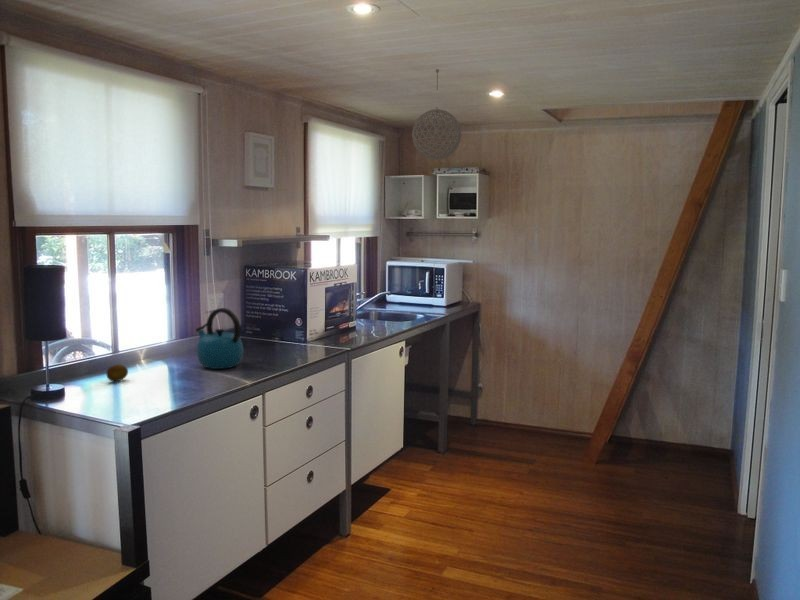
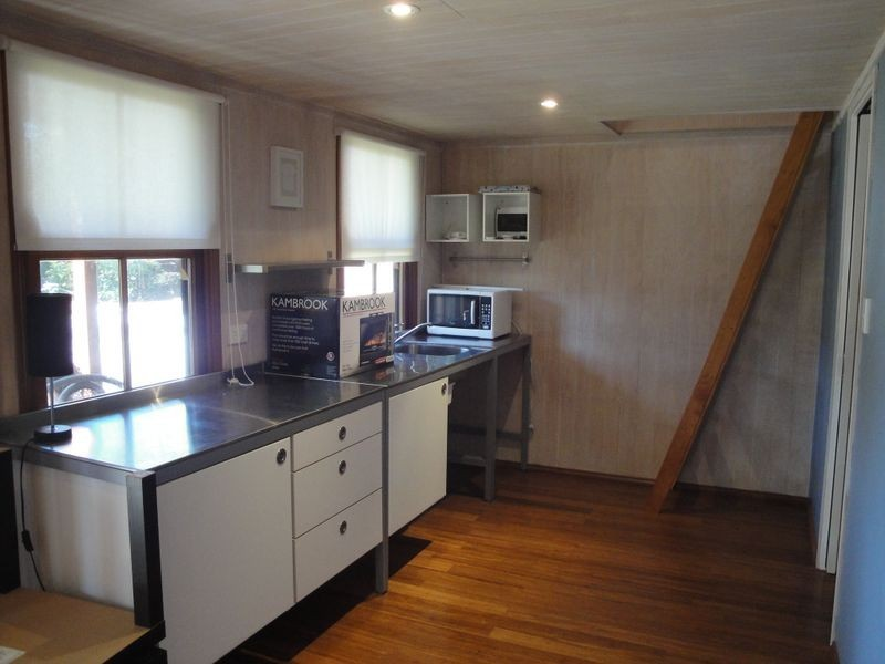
- fruit (117, 372)
- kettle (217, 336)
- pendant light (436, 115)
